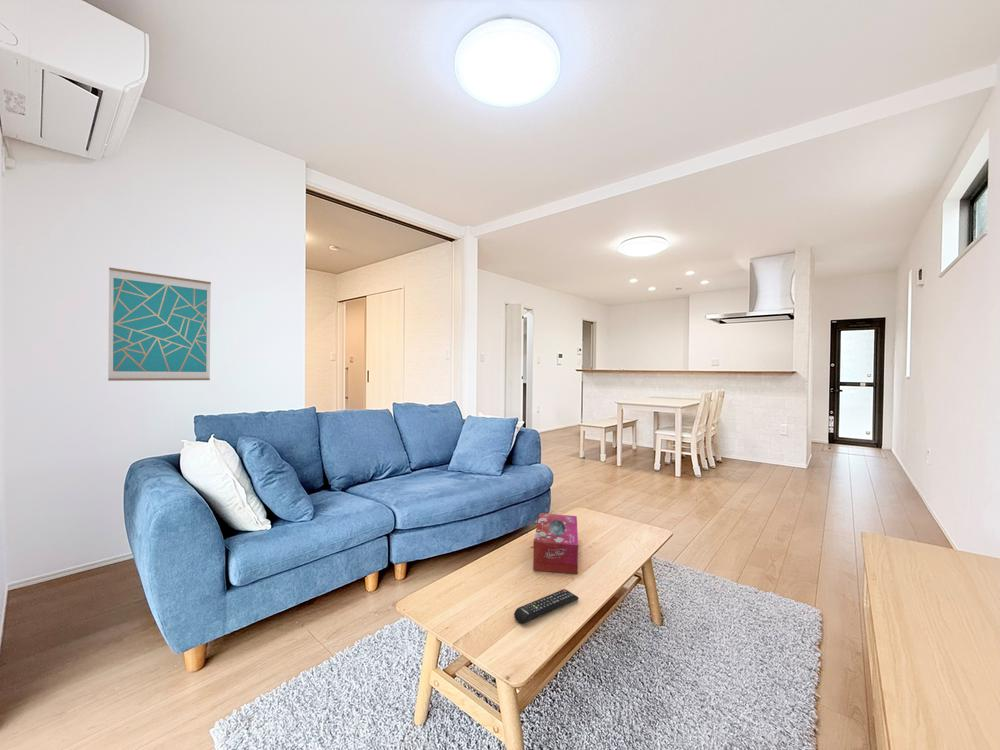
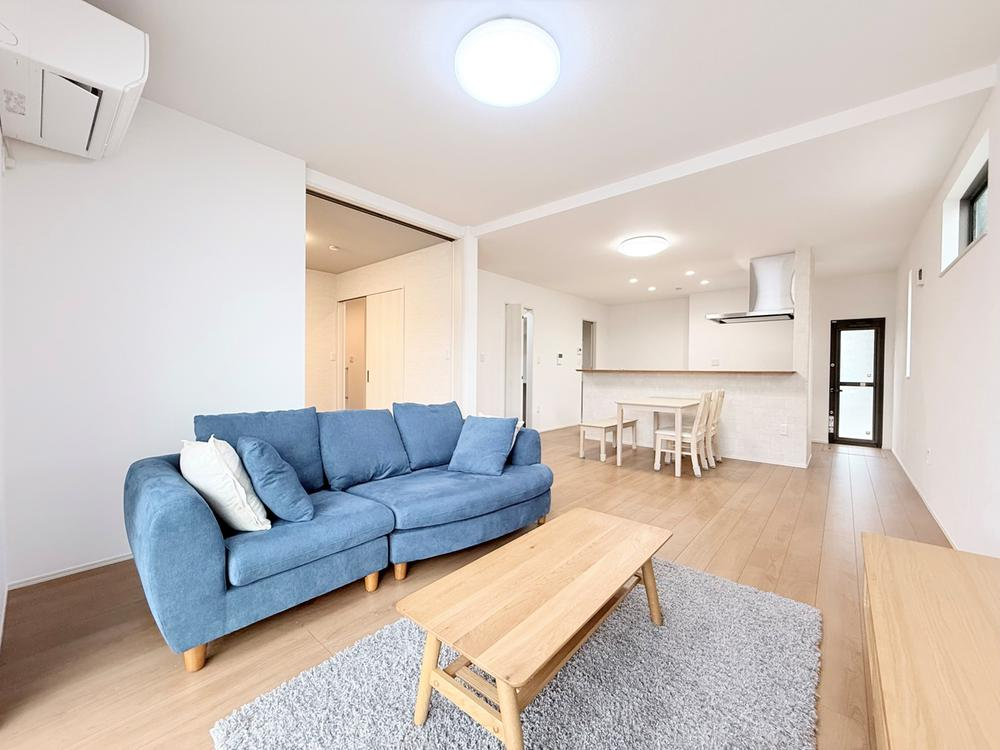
- tissue box (556, 540)
- wall art (163, 328)
- remote control (547, 605)
